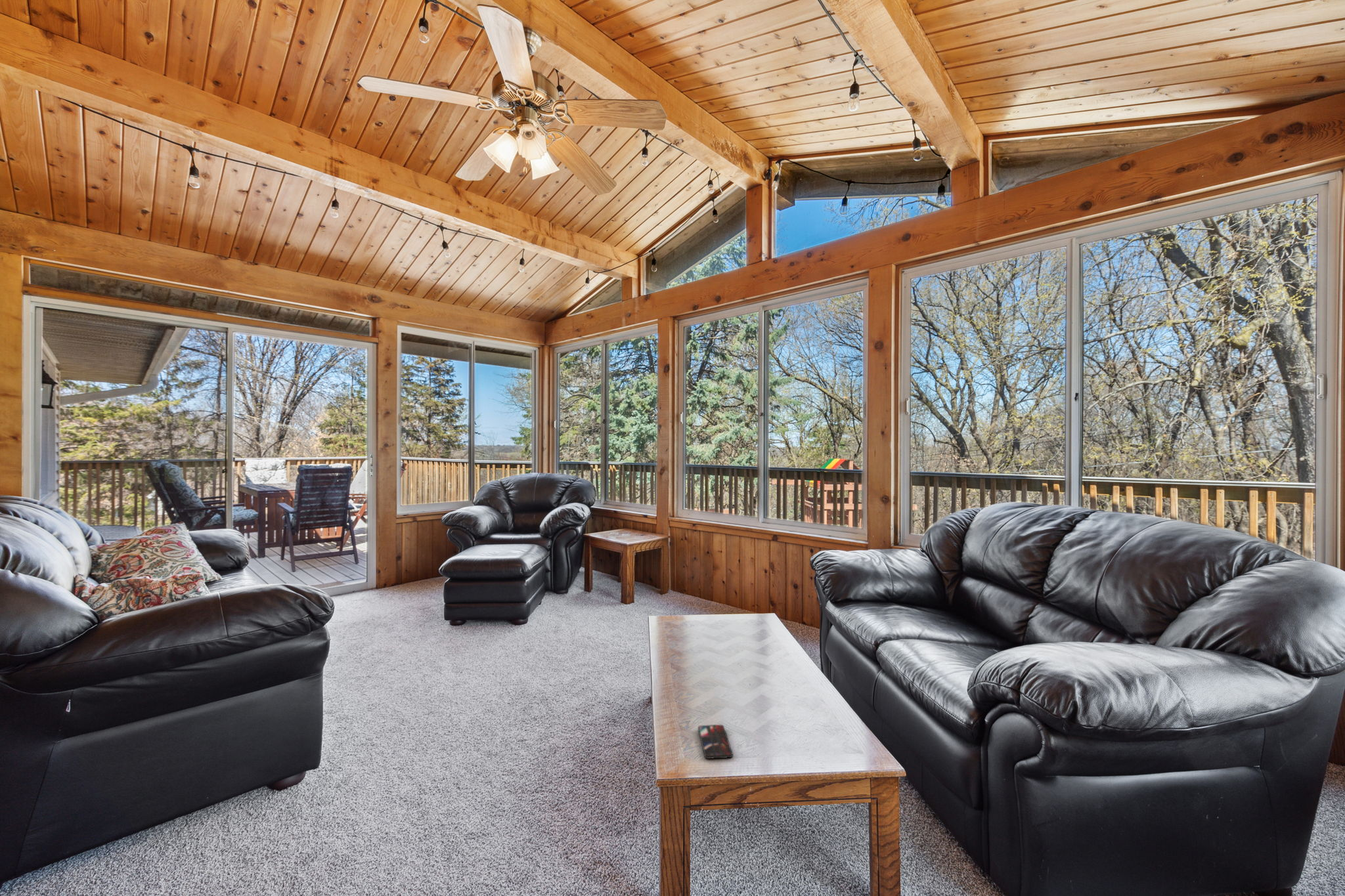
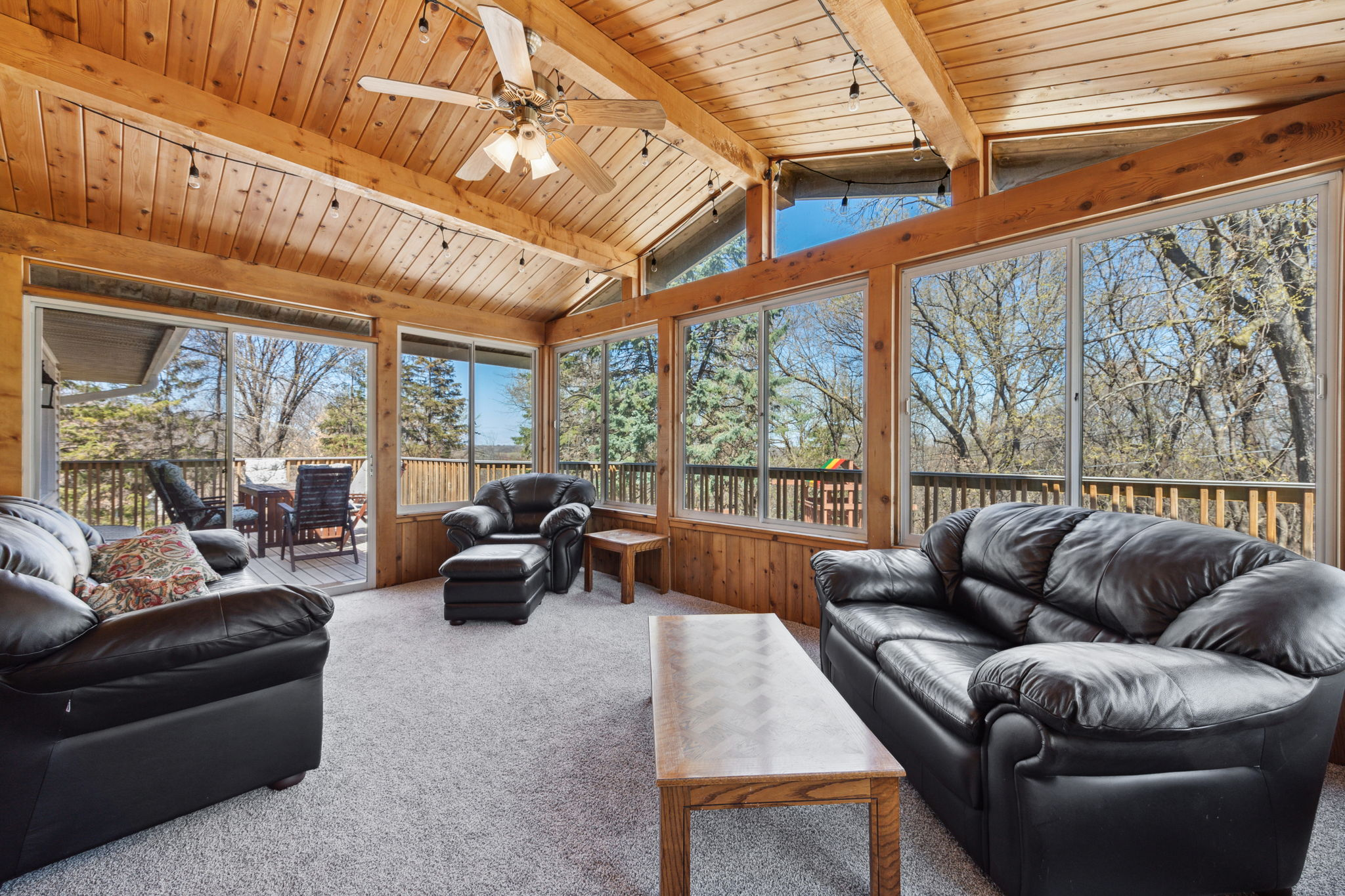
- smartphone (715, 740)
